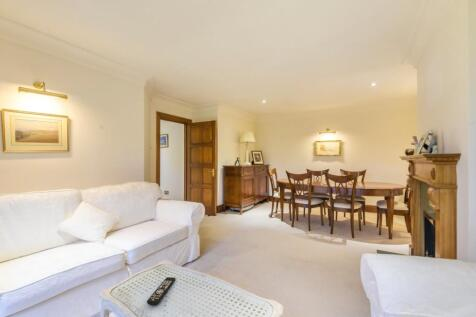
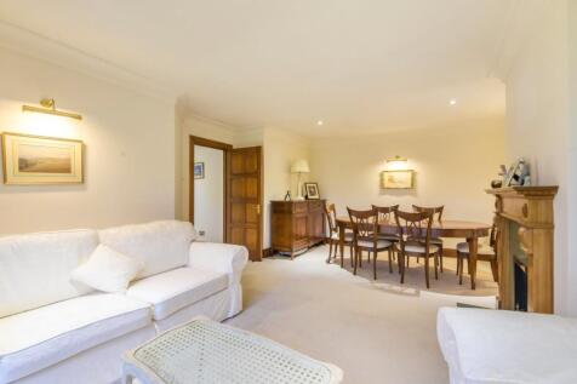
- remote control (162, 290)
